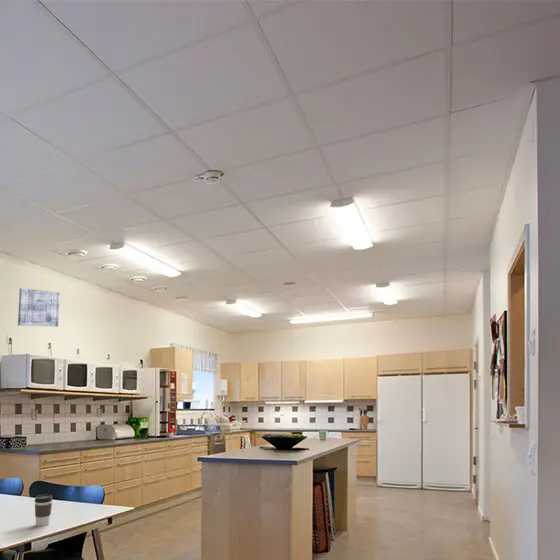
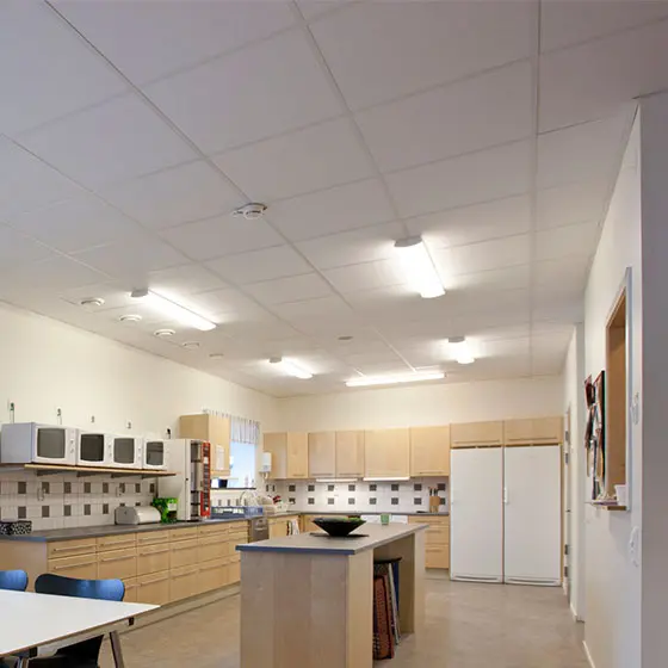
- coffee cup (43, 510)
- wall art (39, 308)
